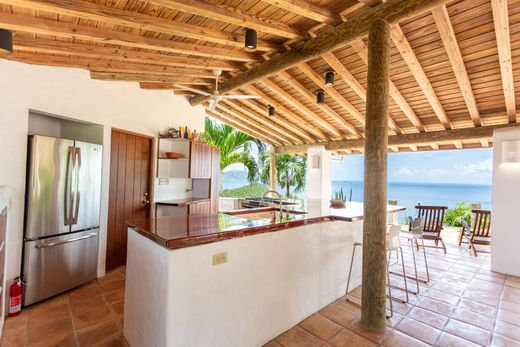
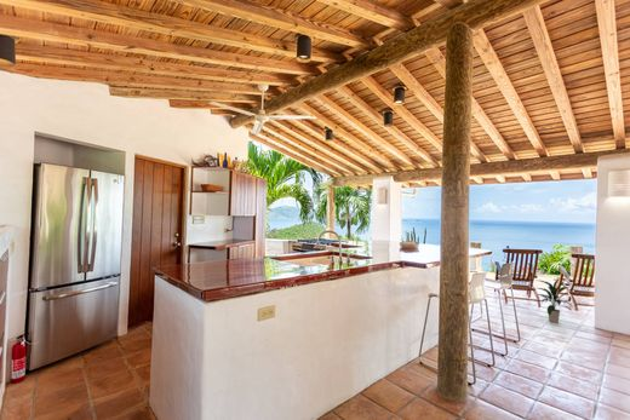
+ indoor plant (552, 299)
